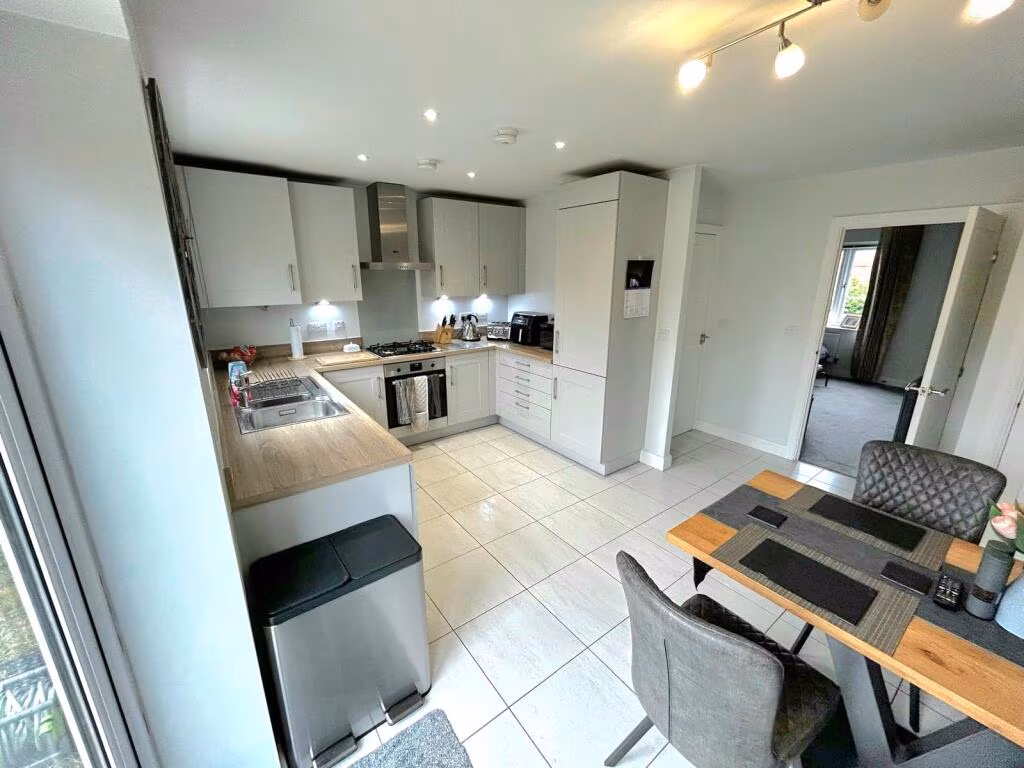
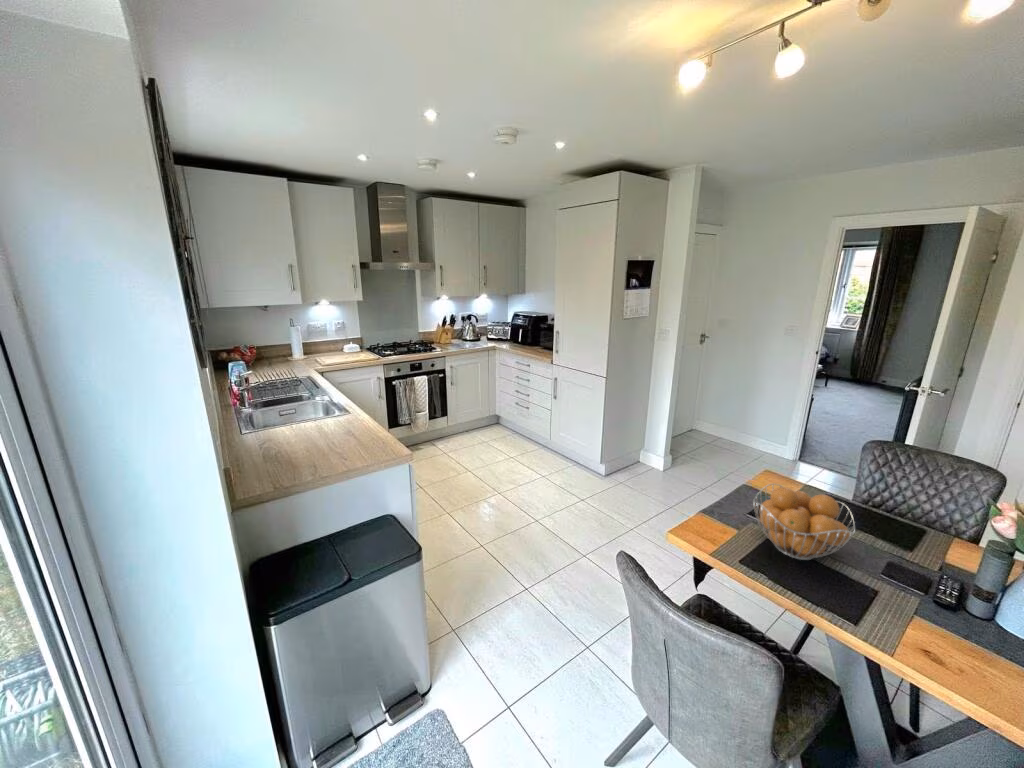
+ fruit basket (799, 521)
